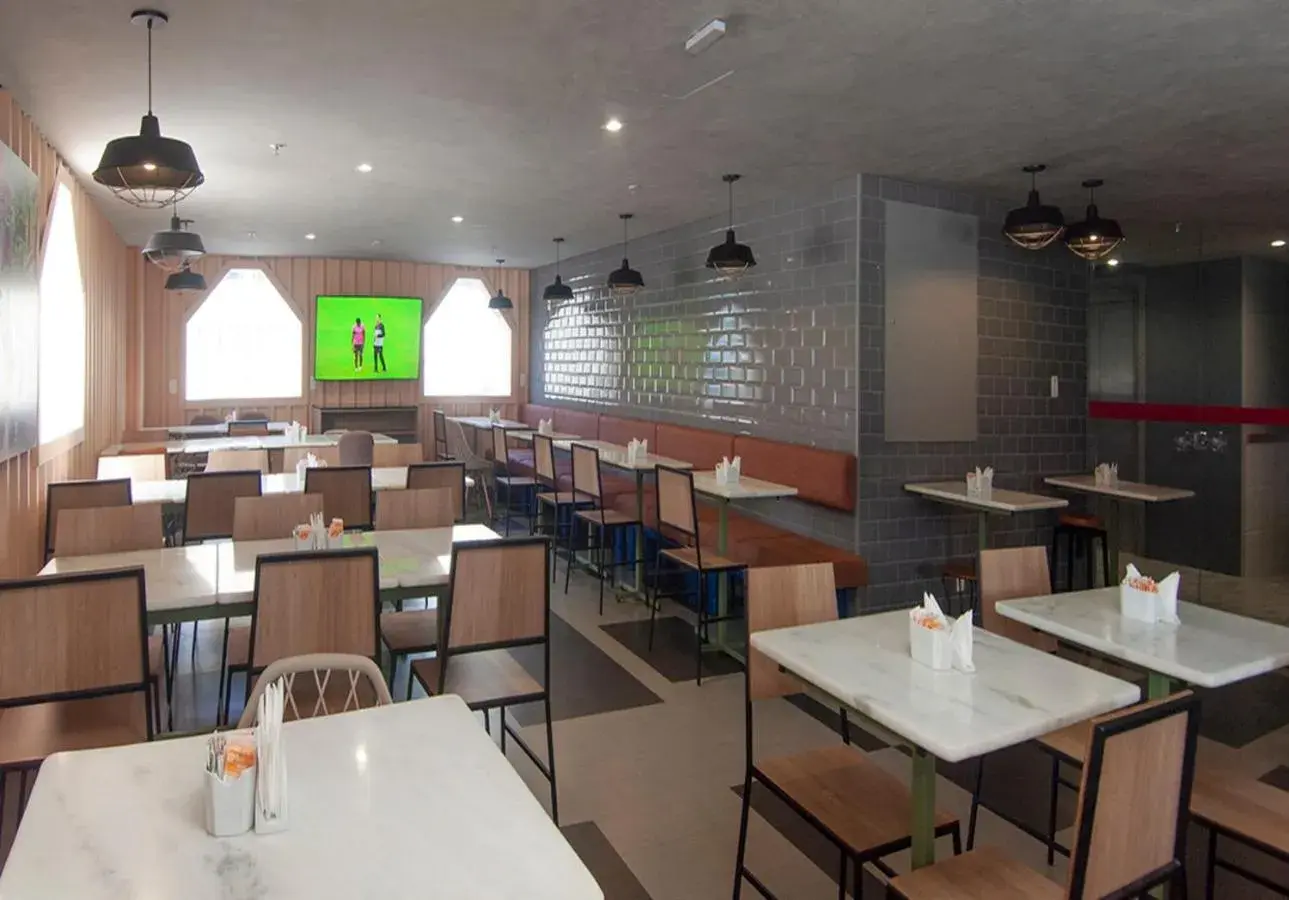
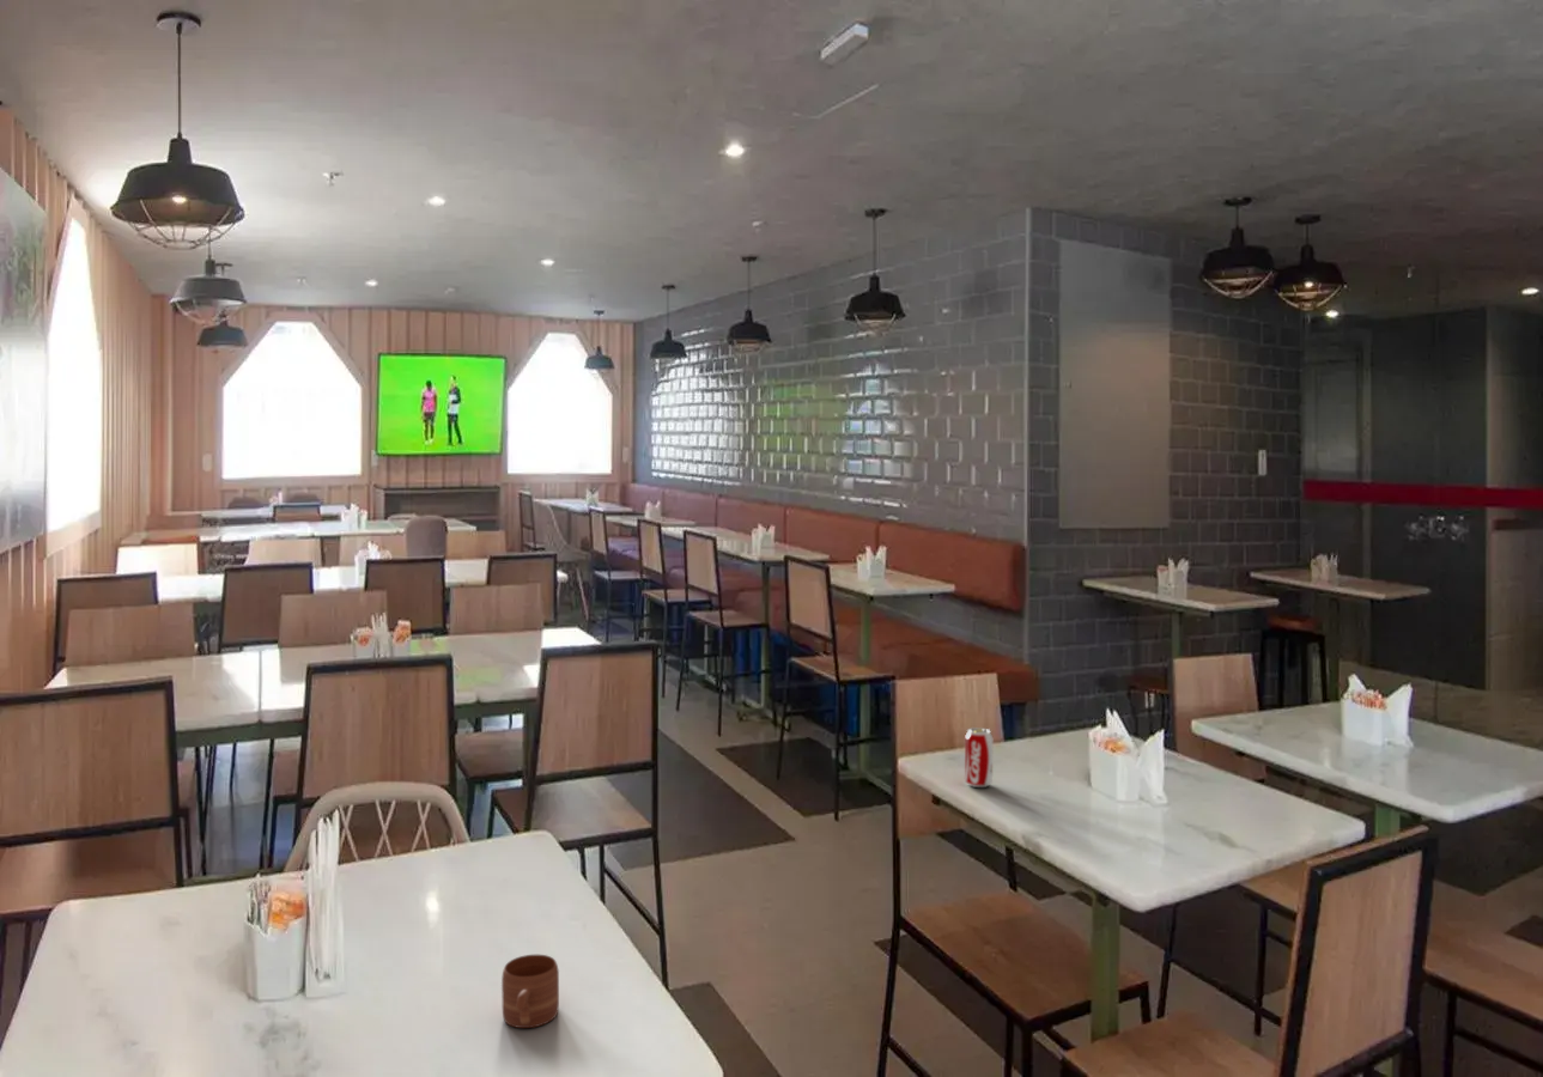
+ beverage can (978, 757)
+ mug (526, 997)
